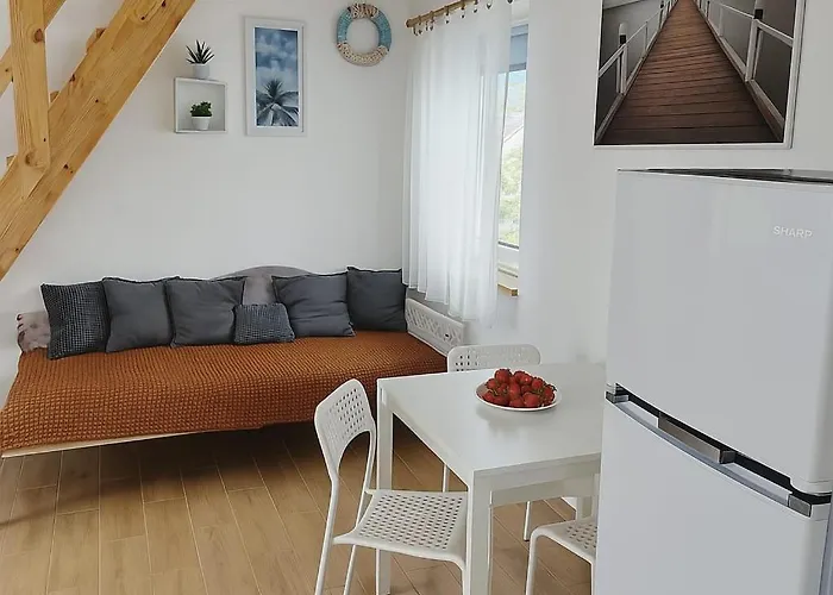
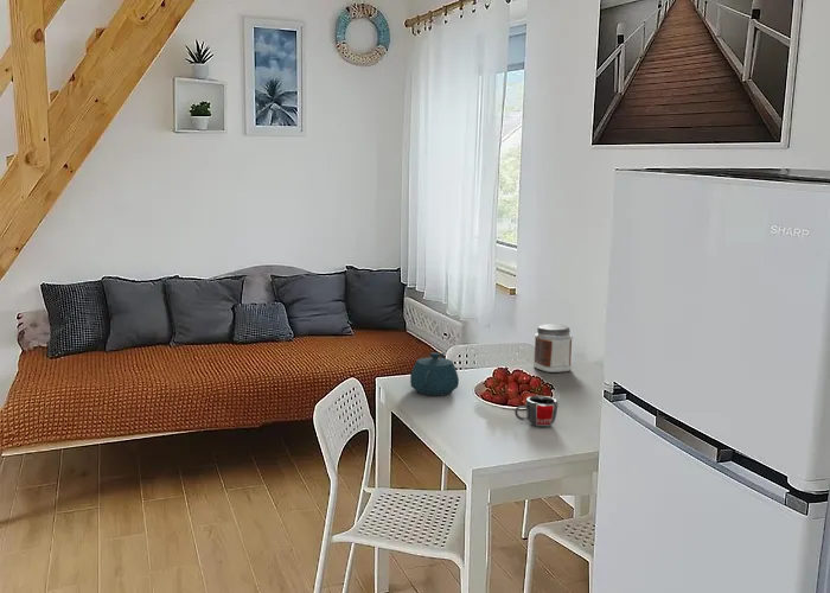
+ teapot (434, 371)
+ mug (536, 412)
+ jar (553, 347)
